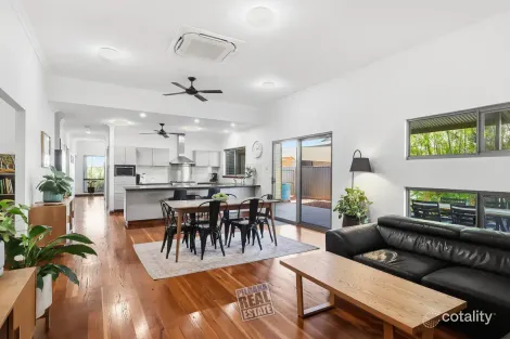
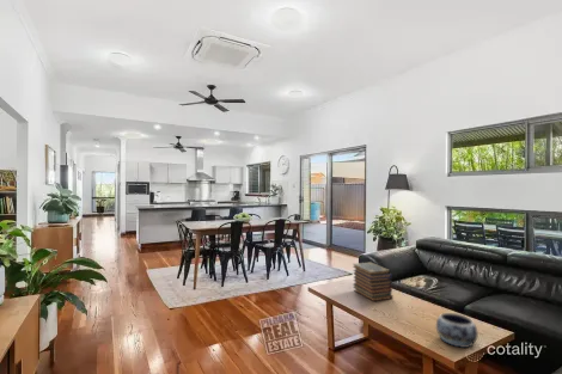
+ decorative bowl (456, 329)
+ book stack (371, 280)
